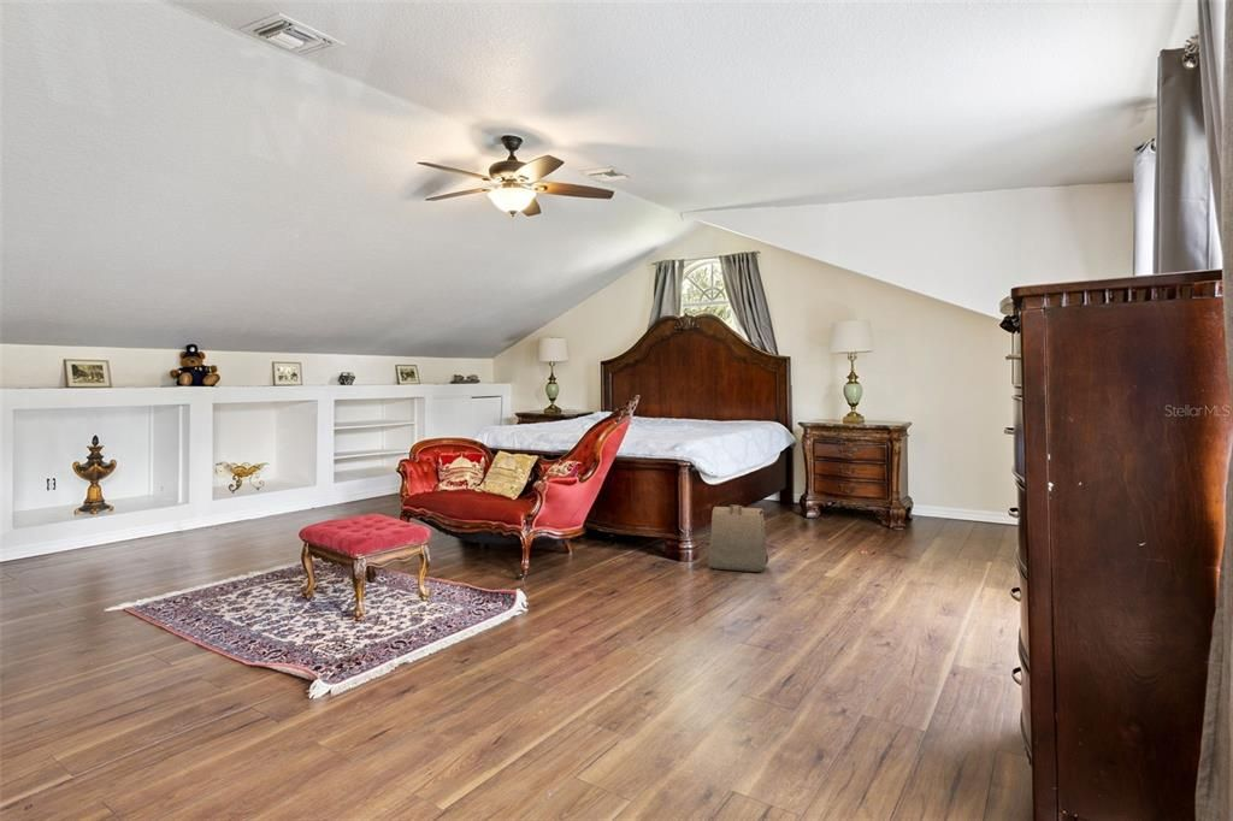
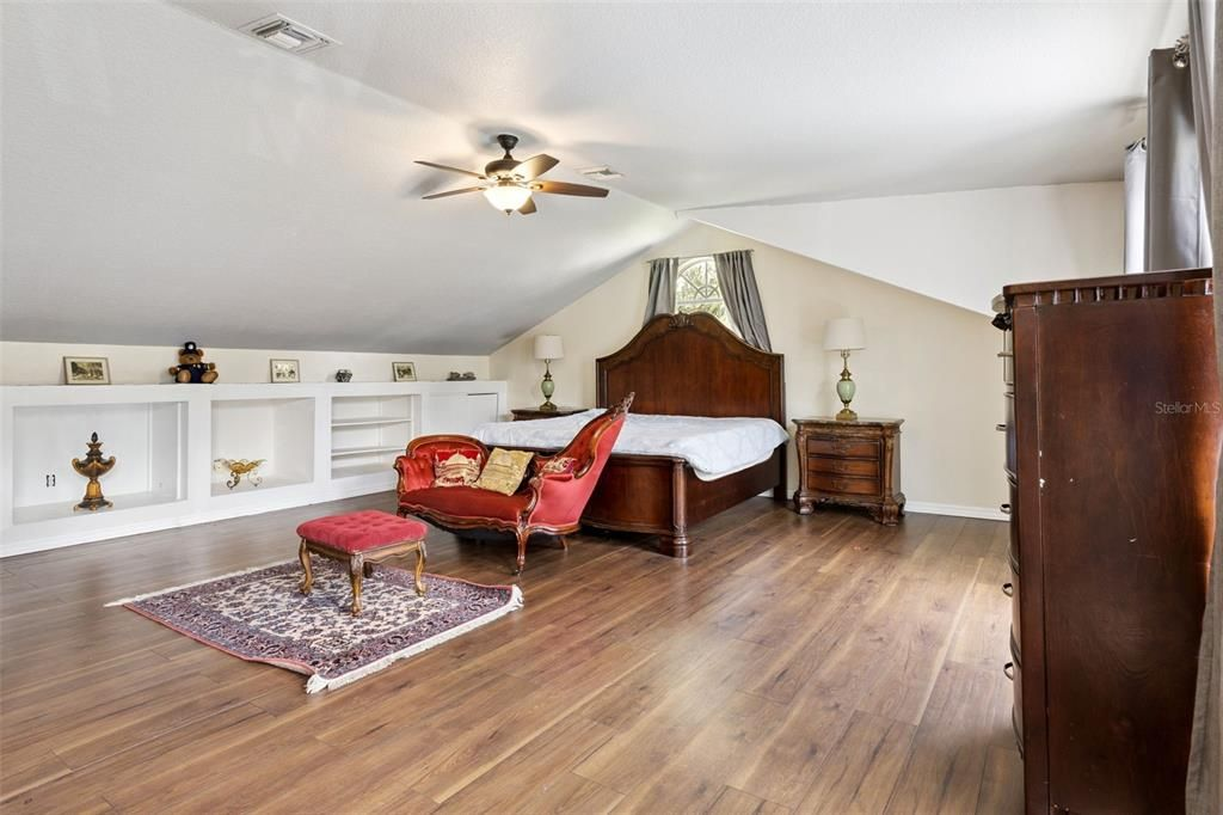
- backpack (738, 534)
